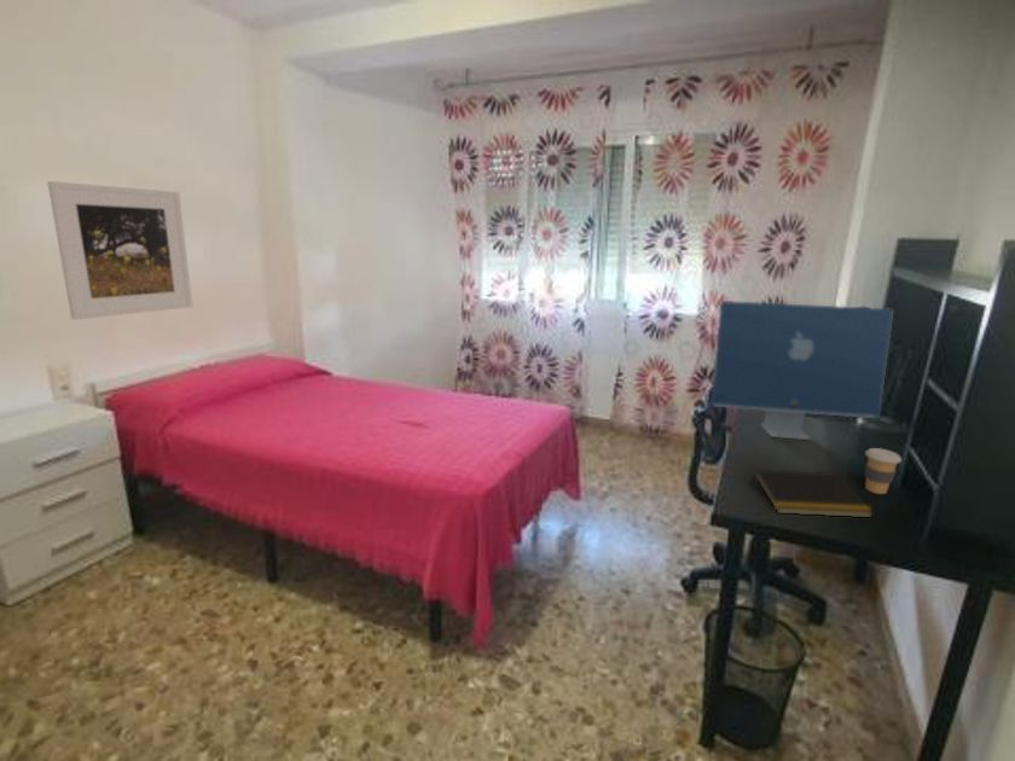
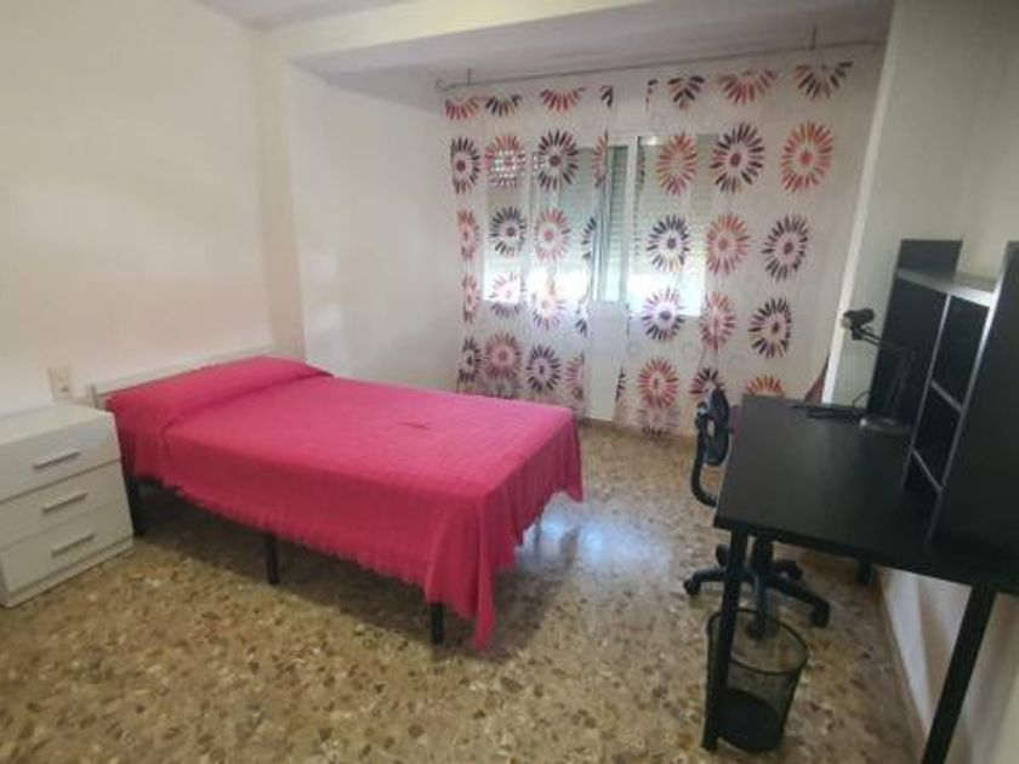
- notepad (810, 492)
- computer monitor (795, 370)
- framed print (128, 251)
- coffee cup (880, 471)
